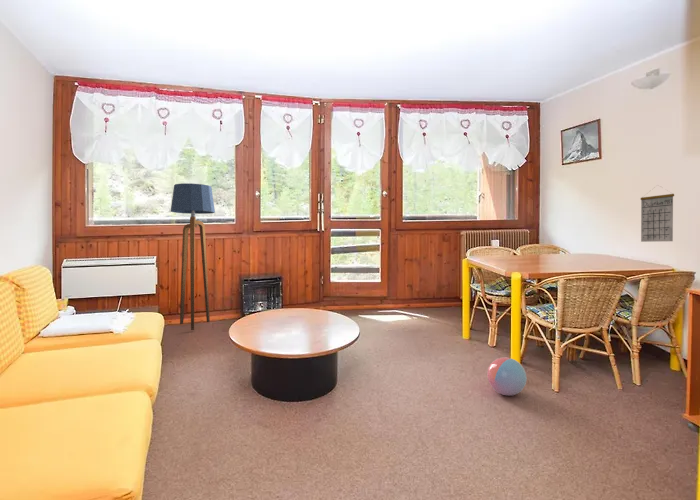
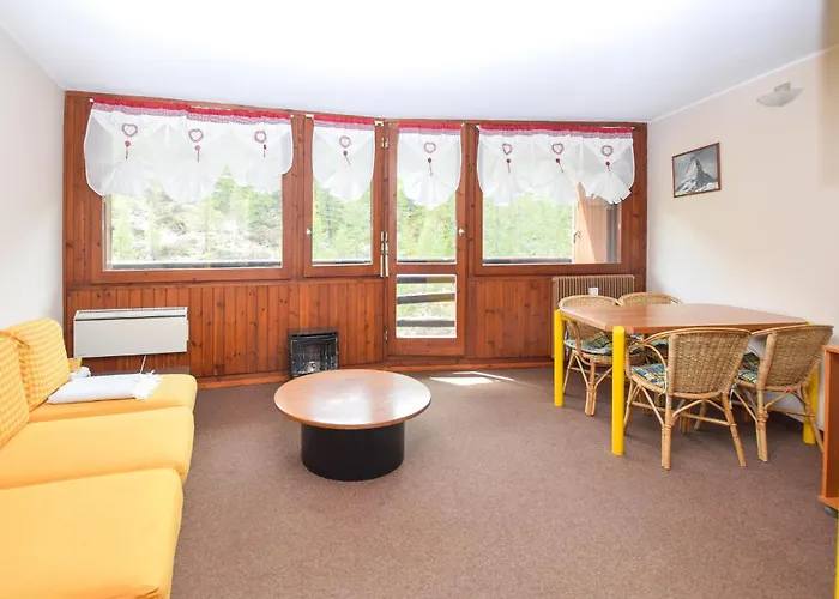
- calendar (656, 213)
- floor lamp (193, 256)
- ball (506, 376)
